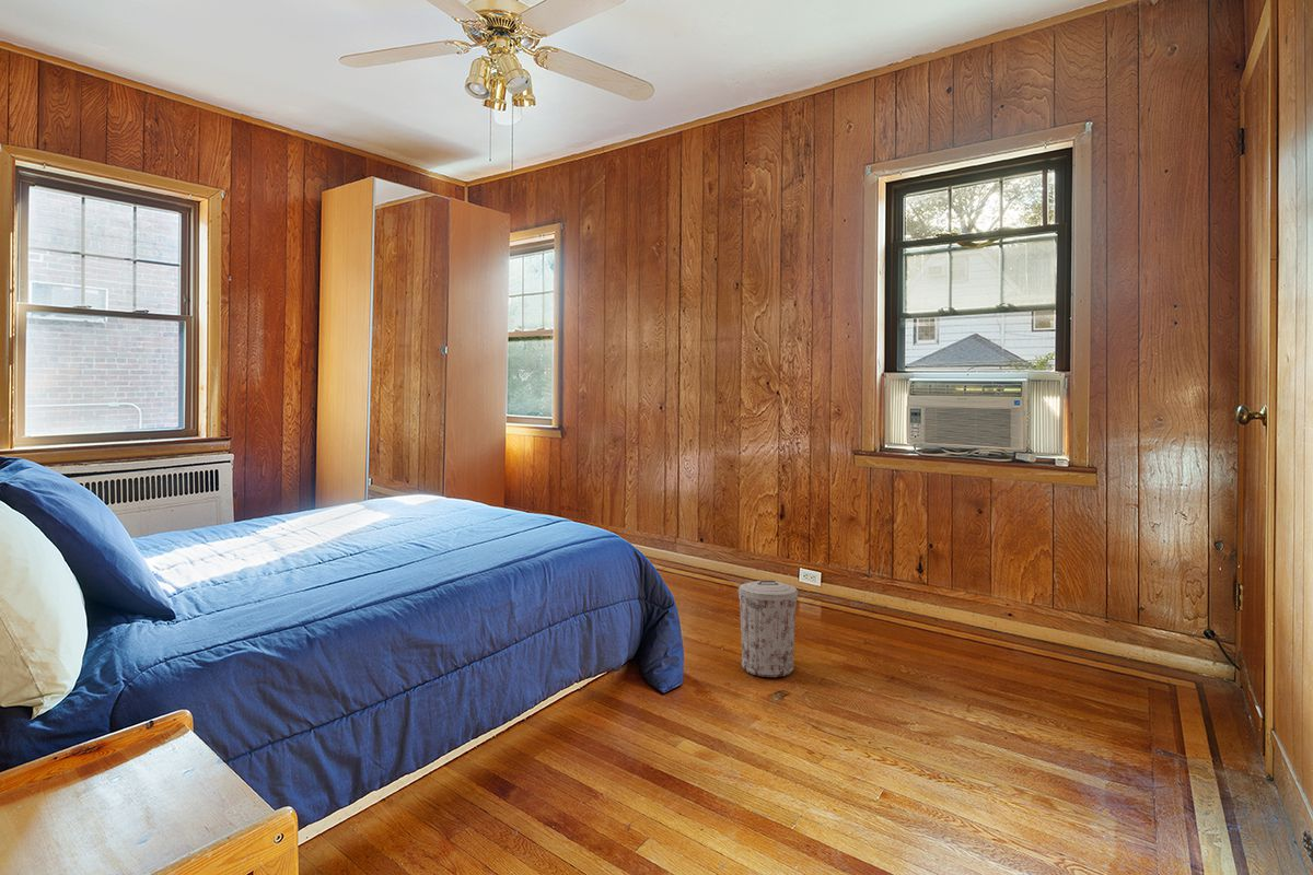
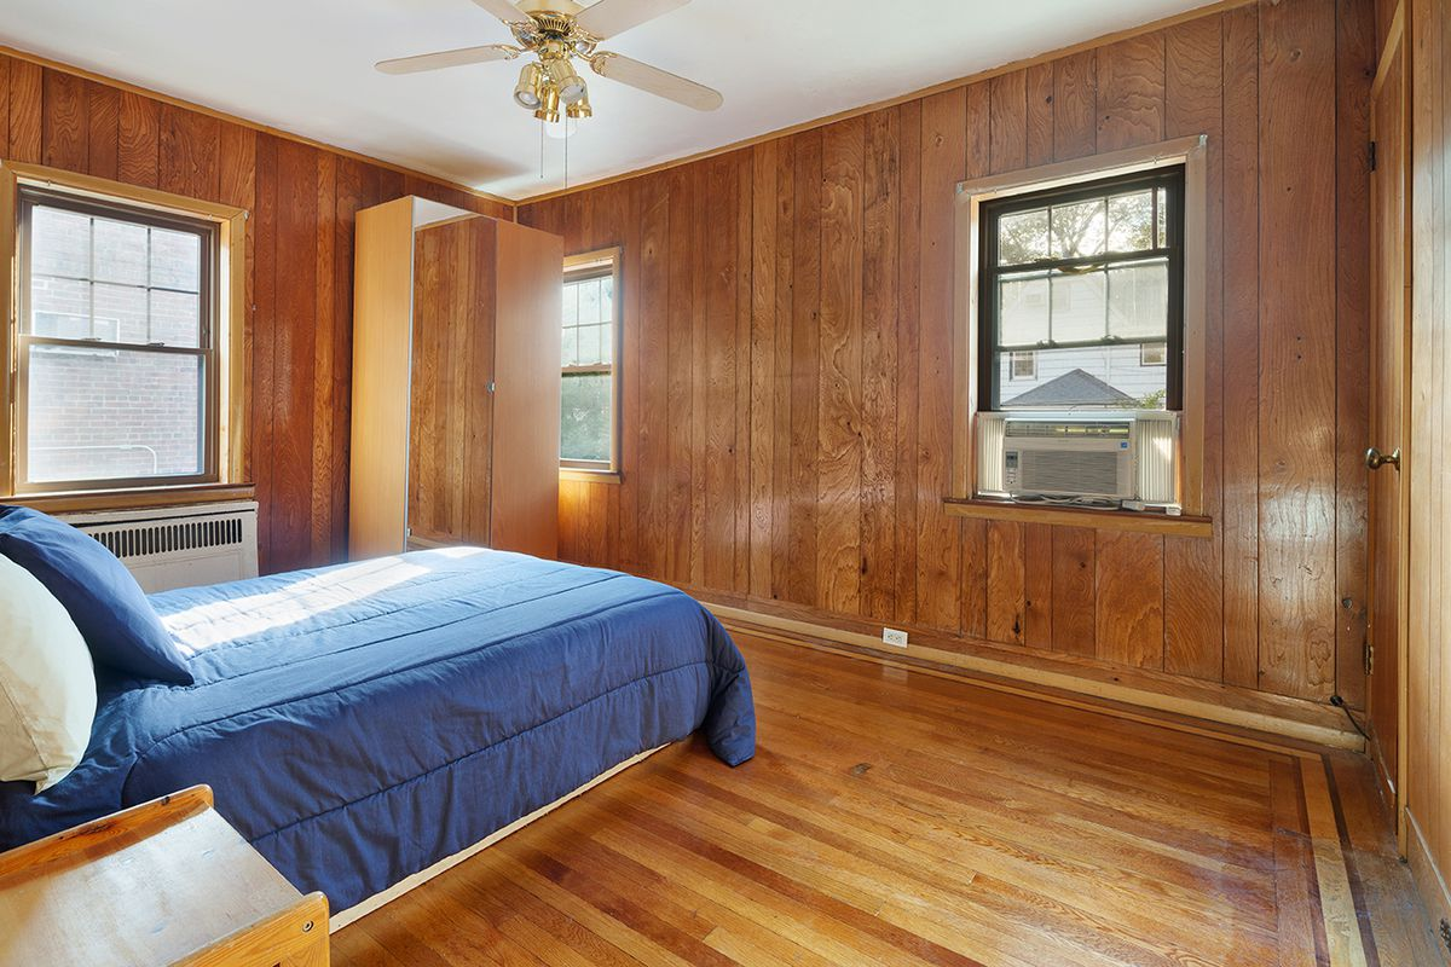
- trash can (767, 623)
